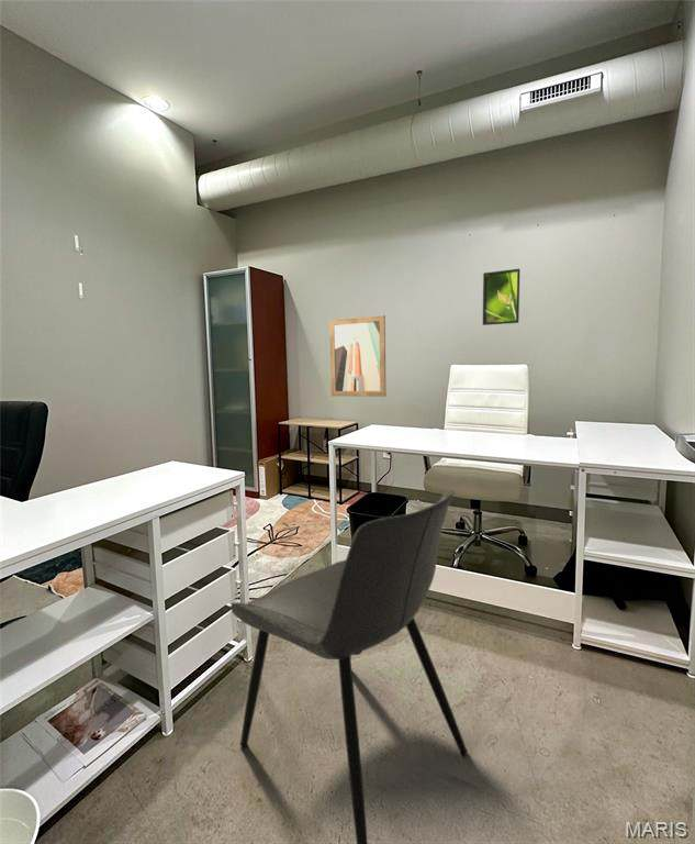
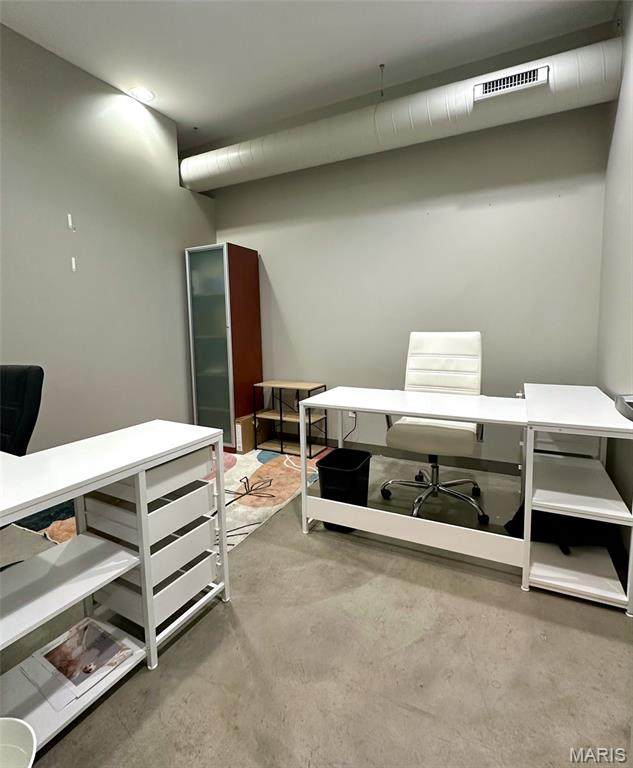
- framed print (501, 297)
- wall art (357, 357)
- dining chair (348, 620)
